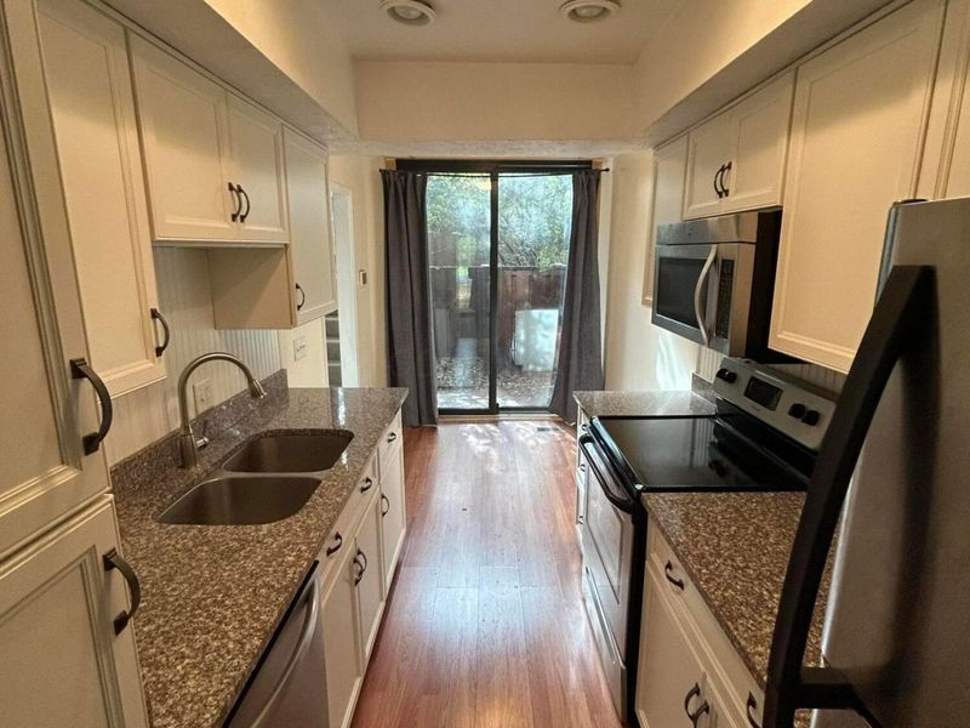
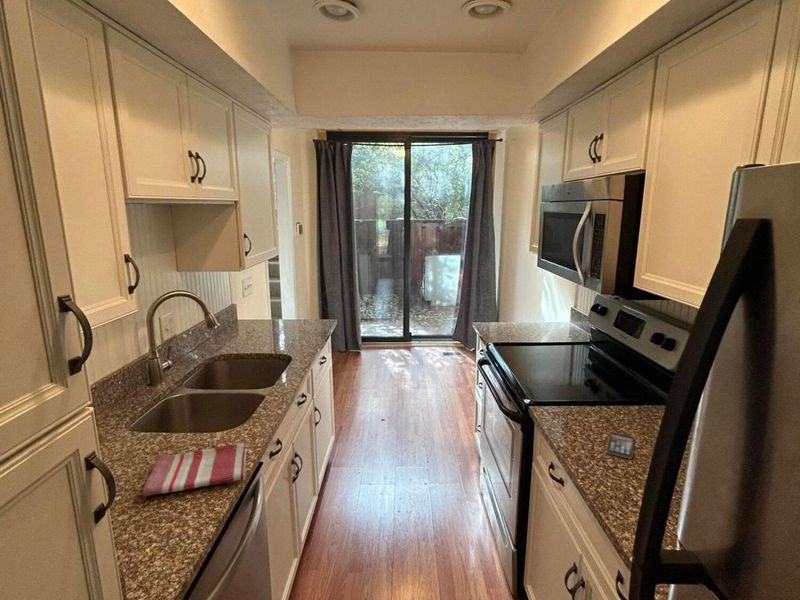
+ dish towel (198, 467)
+ smartphone (620, 444)
